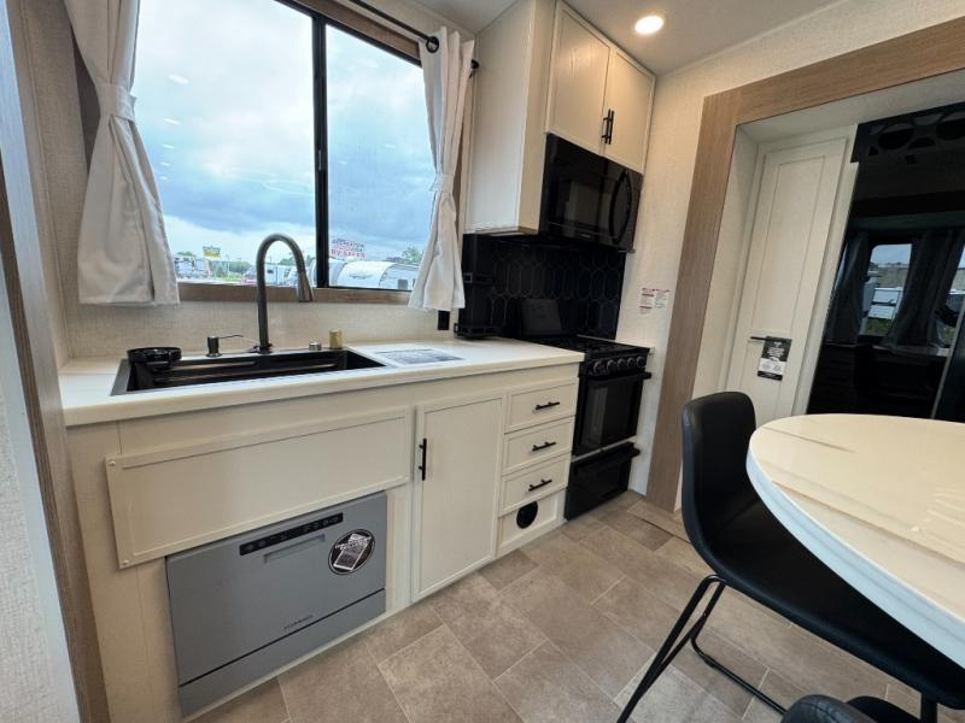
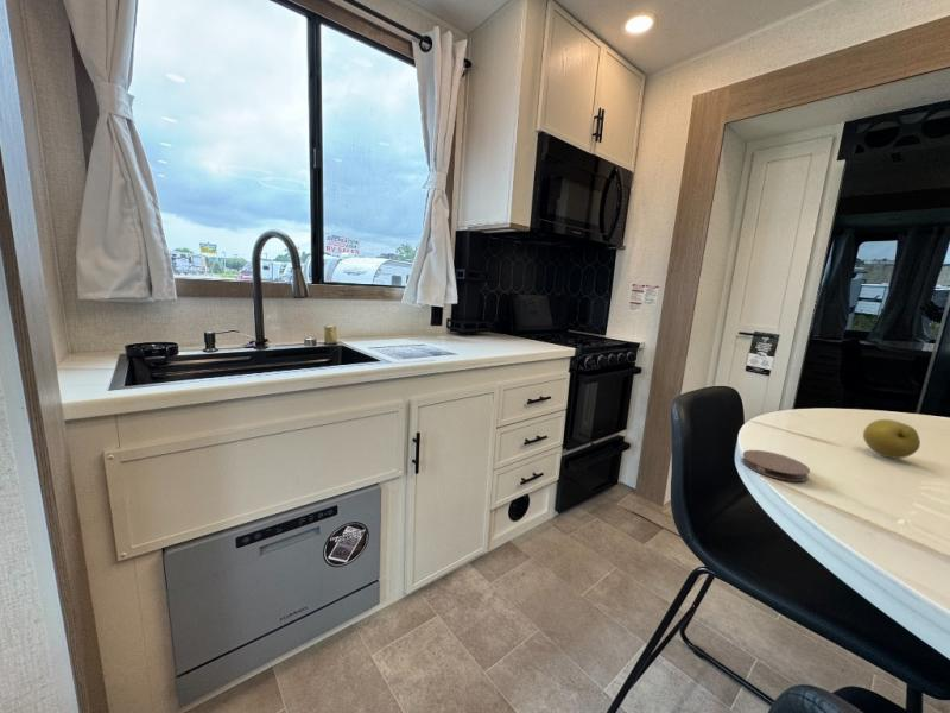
+ fruit (889, 438)
+ coaster (774, 465)
